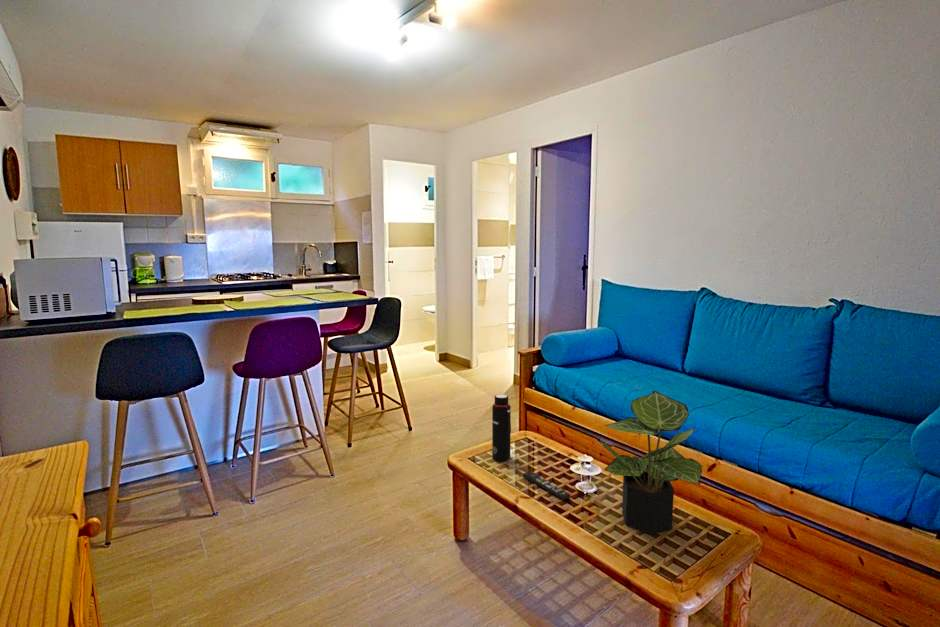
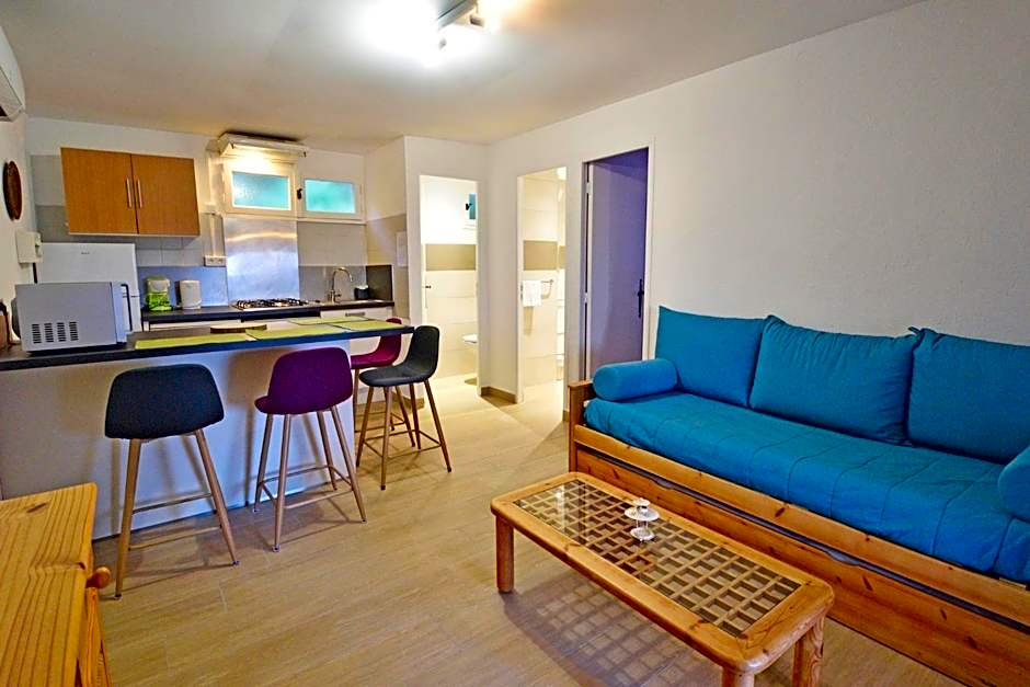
- potted plant (657, 464)
- water bottle (502, 427)
- remote control (545, 484)
